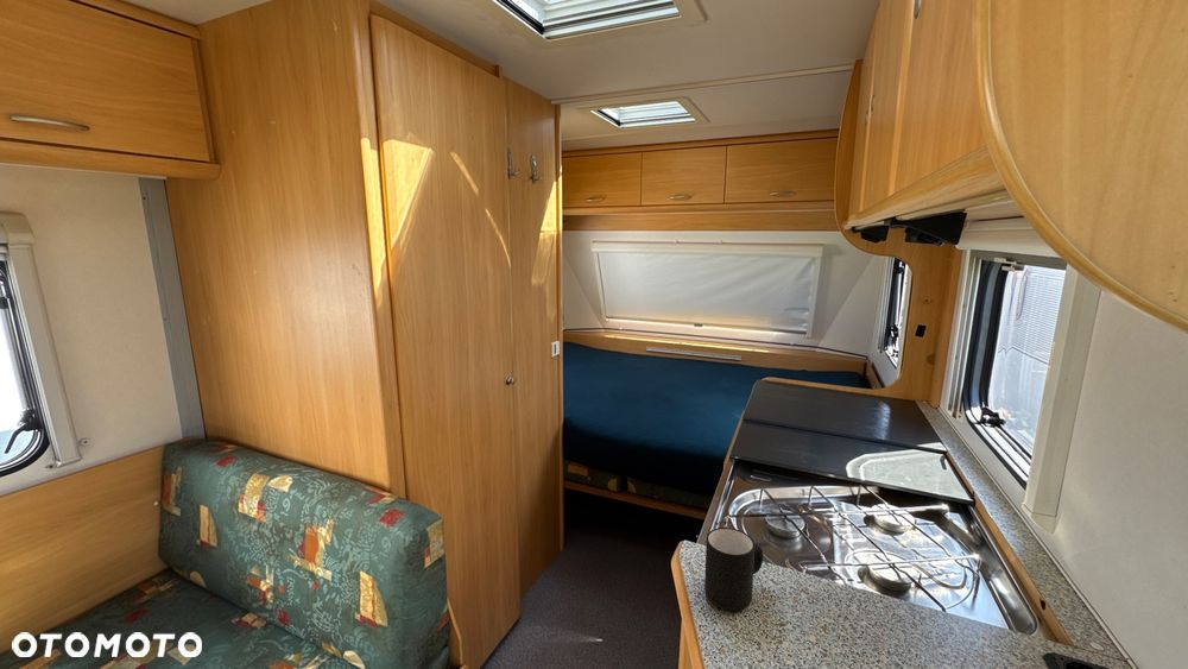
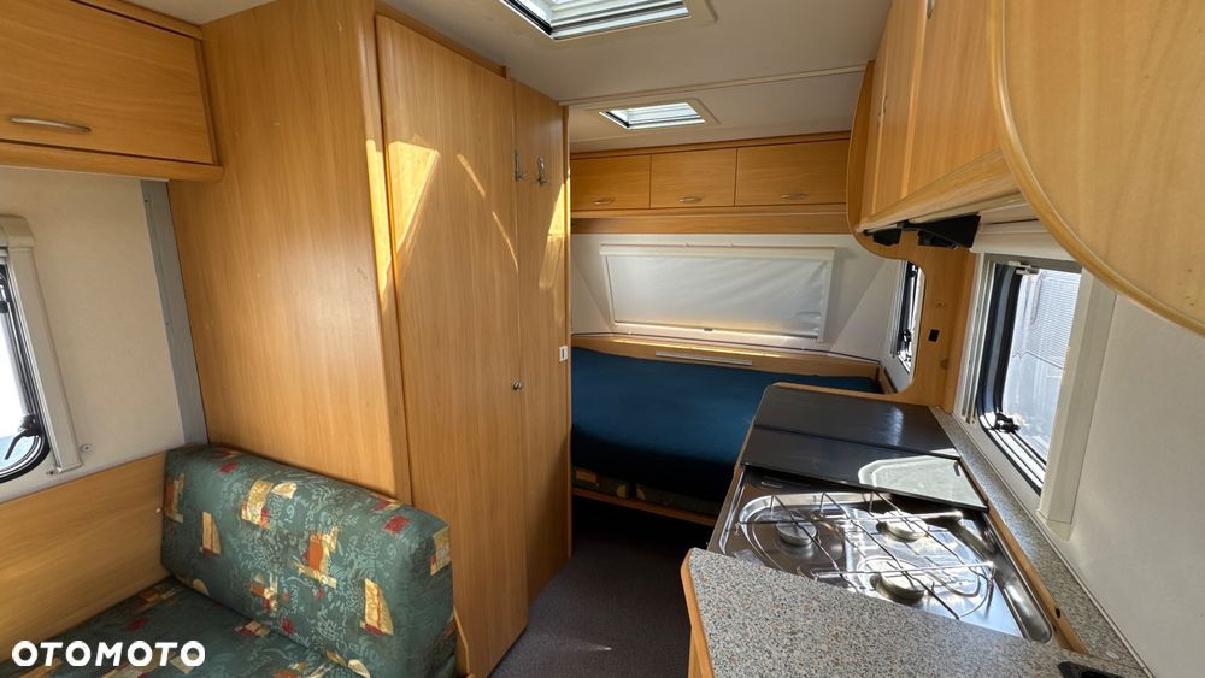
- mug (737, 564)
